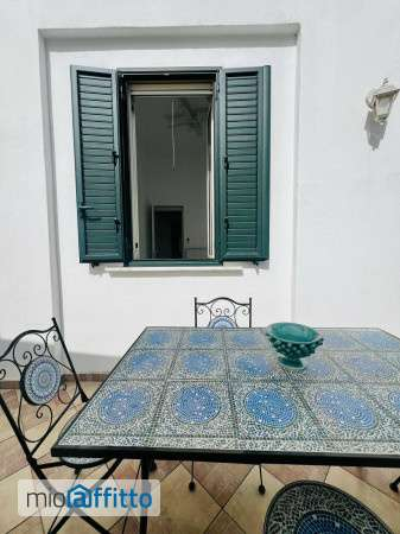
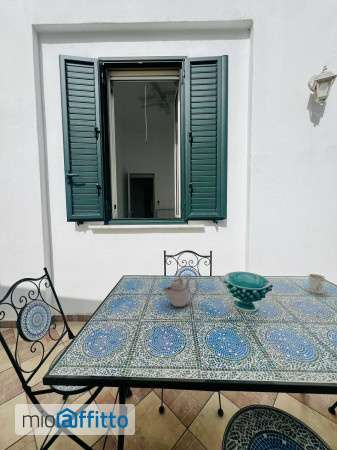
+ teapot (180, 290)
+ mug (318, 285)
